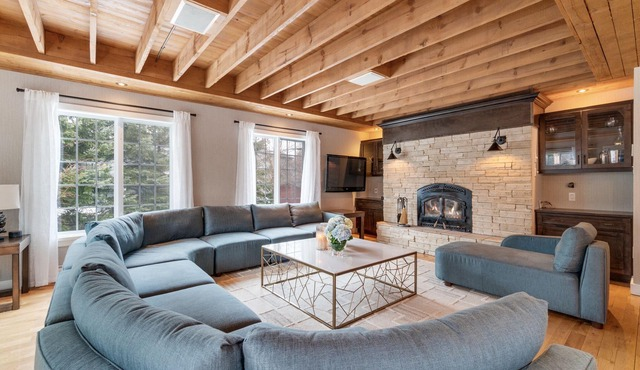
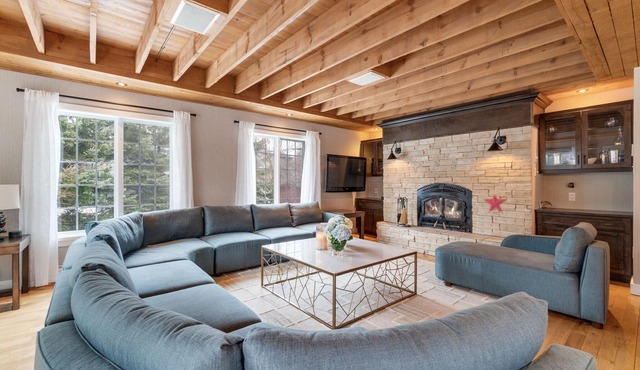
+ decorative star (494, 203)
